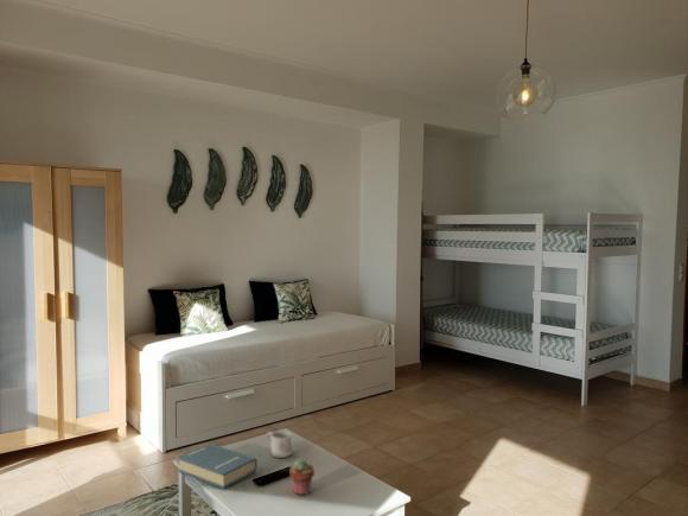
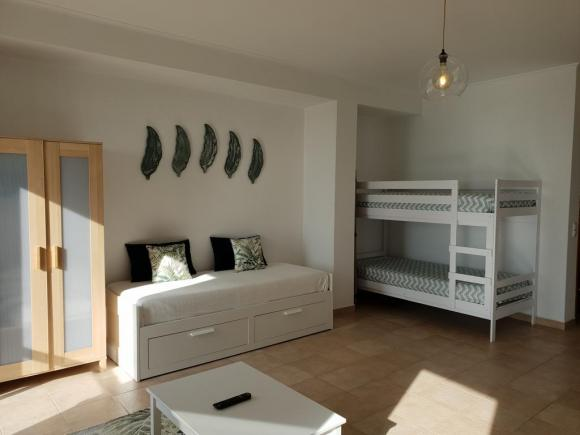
- mug (278, 442)
- hardback book (217, 464)
- potted succulent (301, 474)
